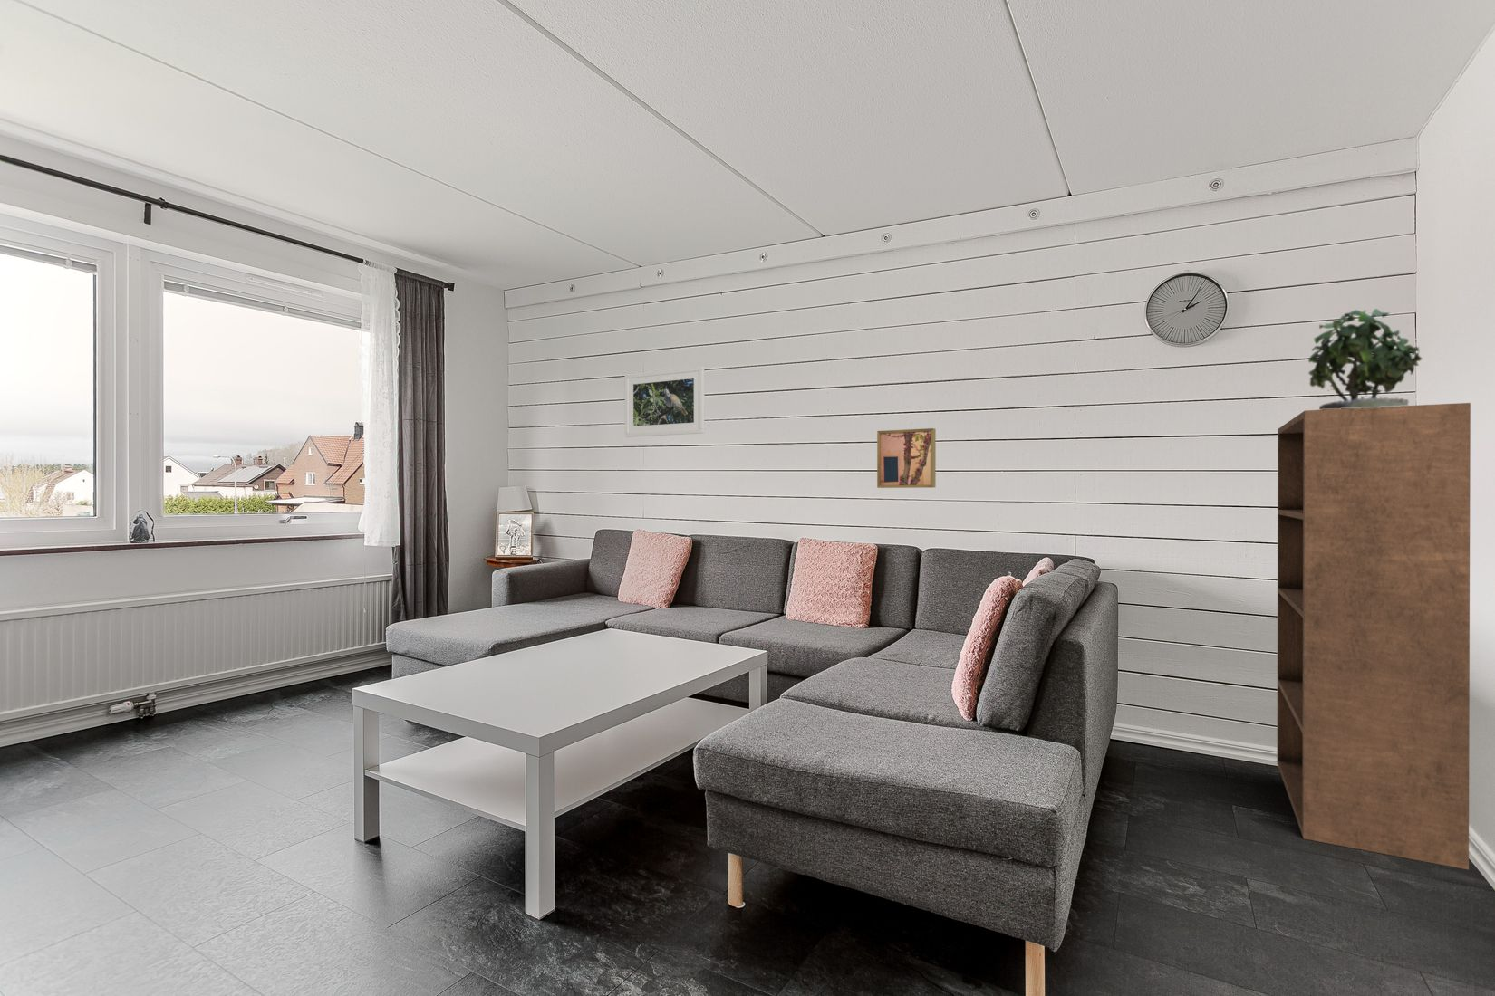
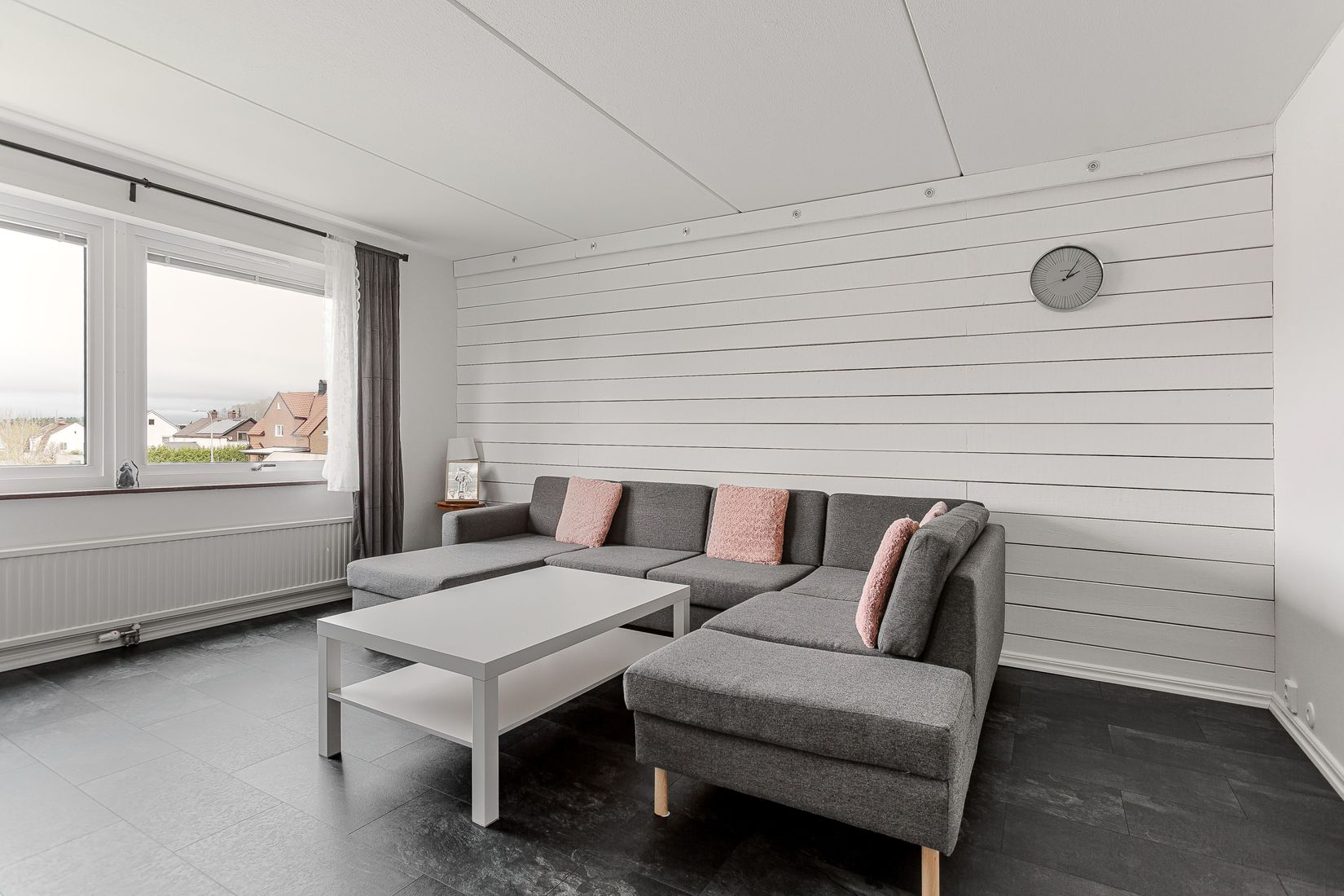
- potted plant (1362, 359)
- wall art (905, 458)
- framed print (663, 402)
- bookshelf (1357, 612)
